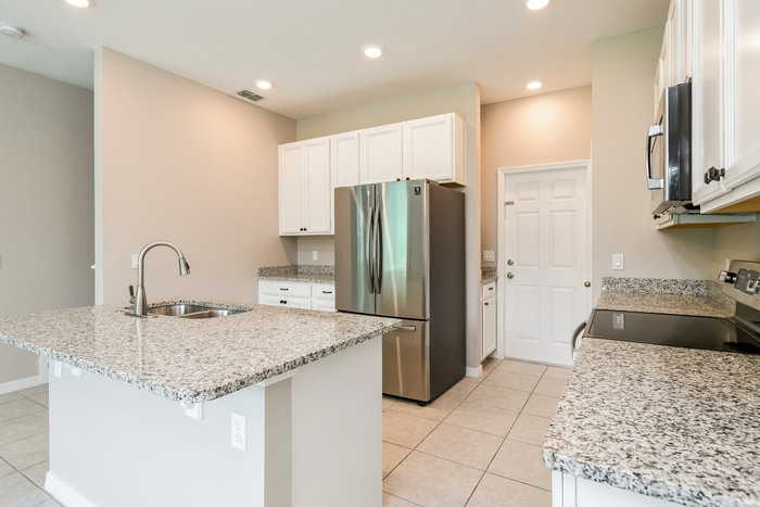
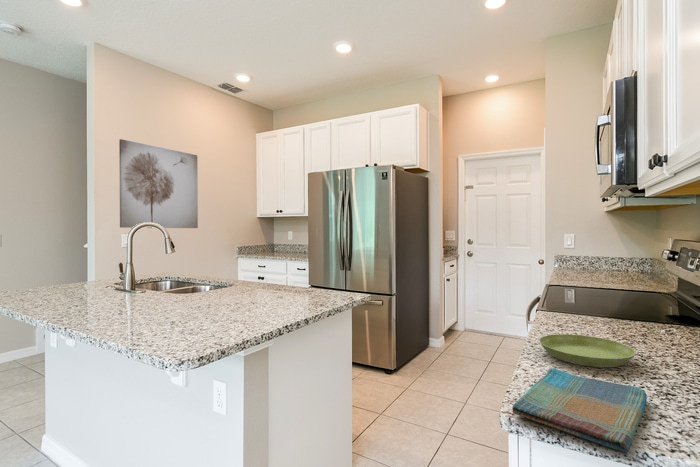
+ dish towel (581, 401)
+ wall art (162, 188)
+ saucer (584, 350)
